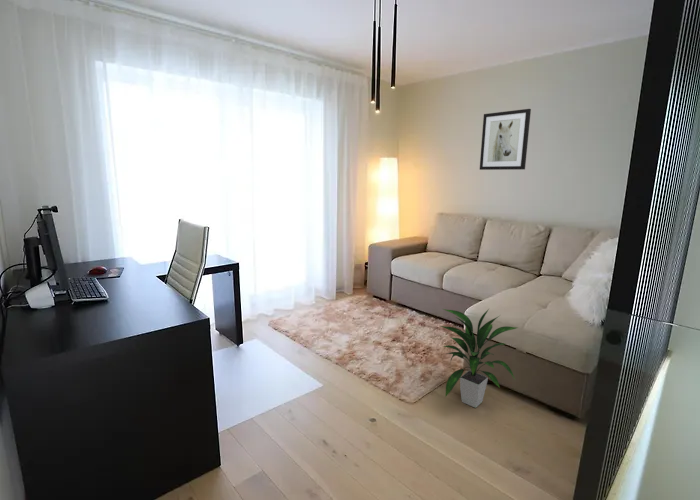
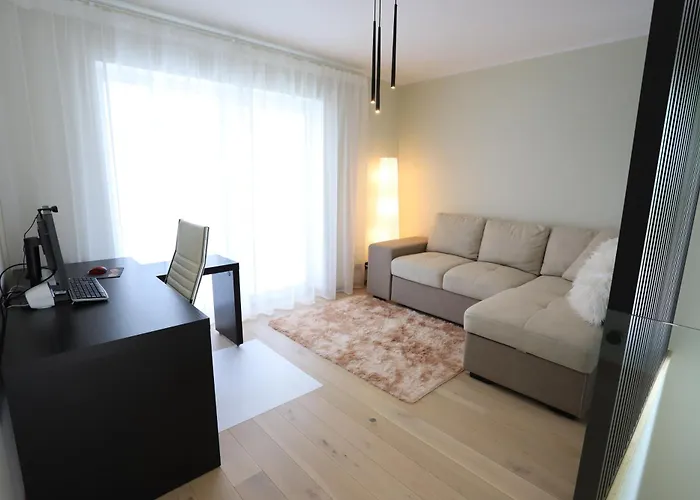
- indoor plant (472, 355)
- wall art (503, 141)
